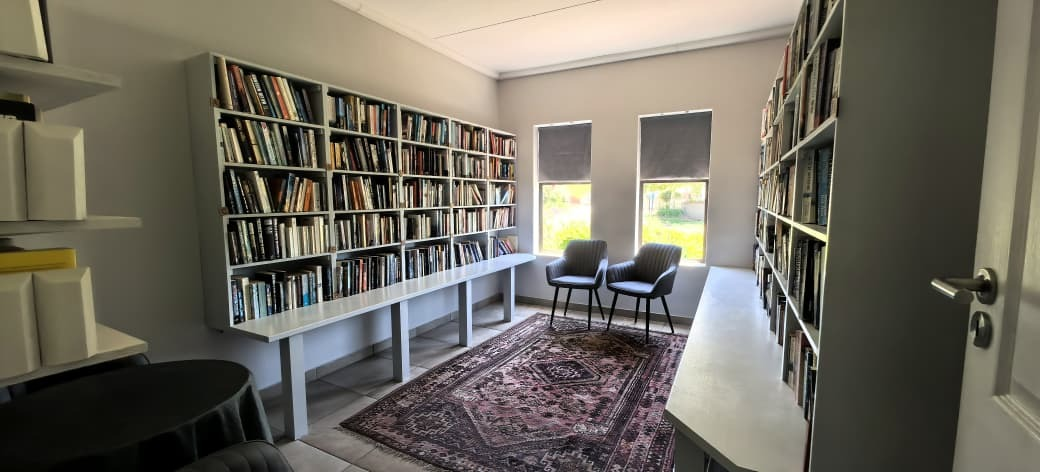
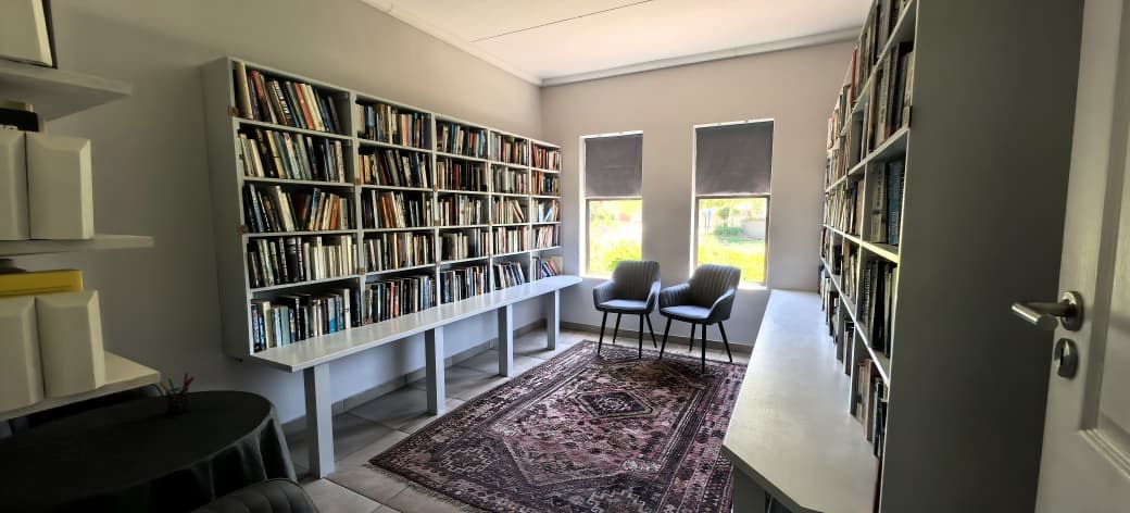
+ pen holder (177, 392)
